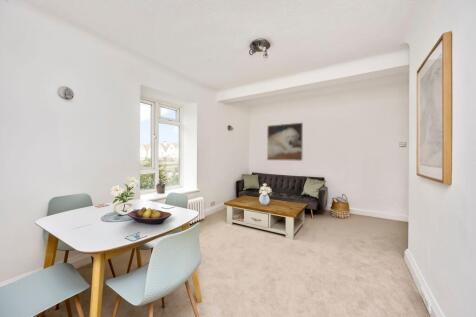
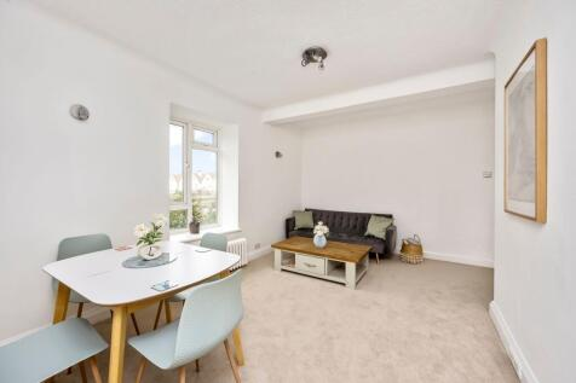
- fruit bowl (149, 214)
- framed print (284, 142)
